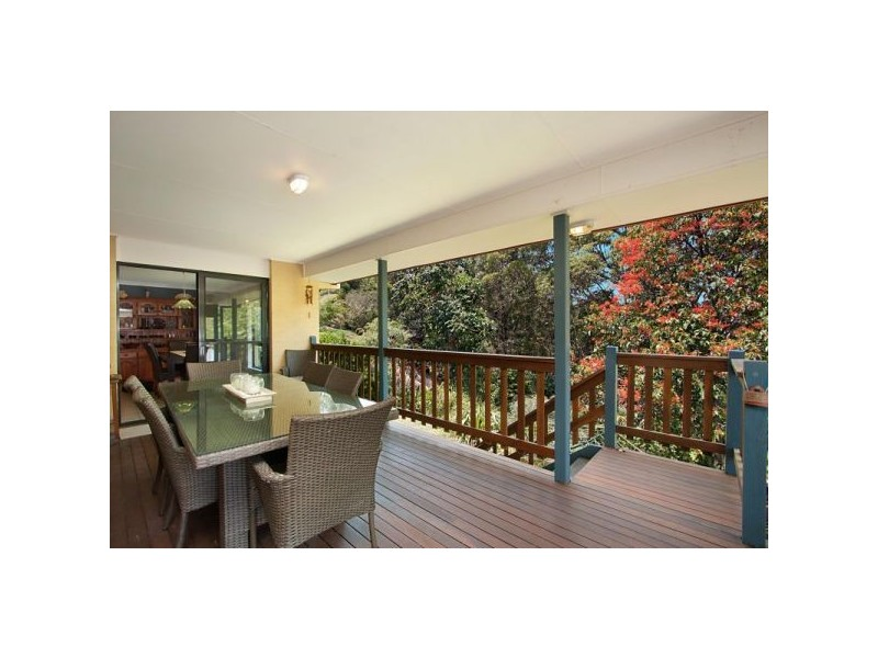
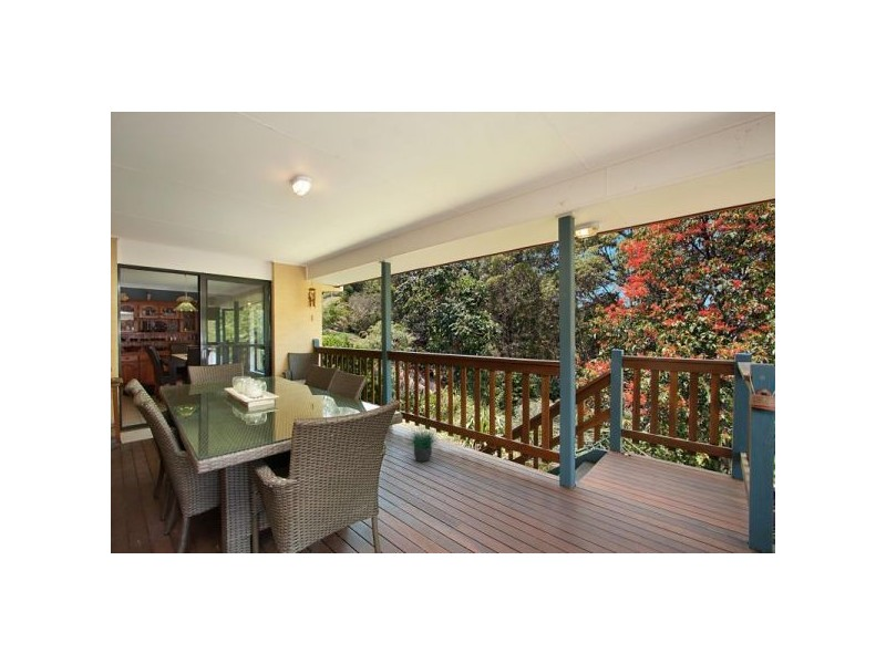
+ potted plant (422, 438)
